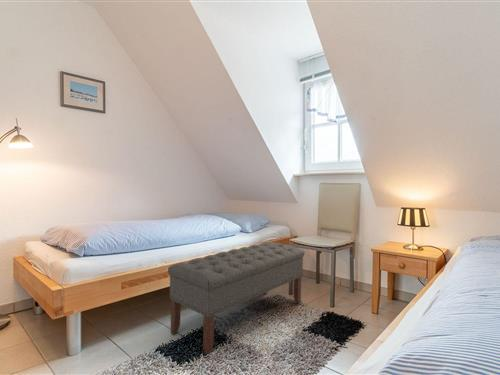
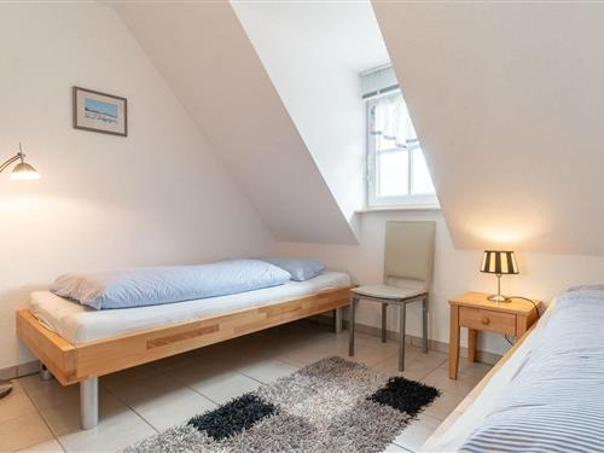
- bench (243, 285)
